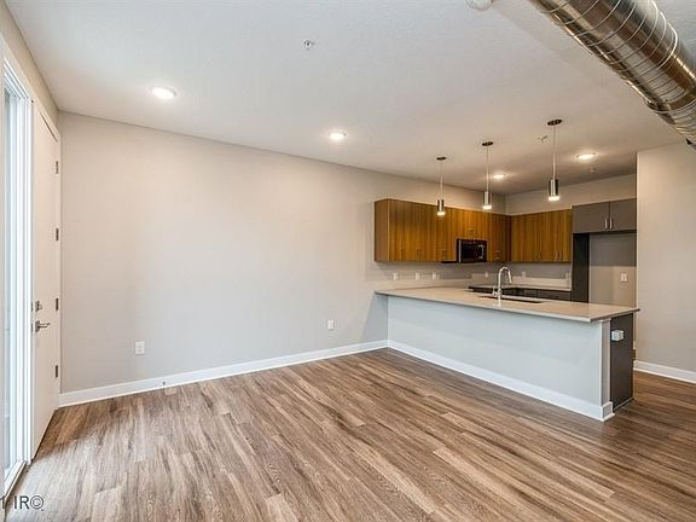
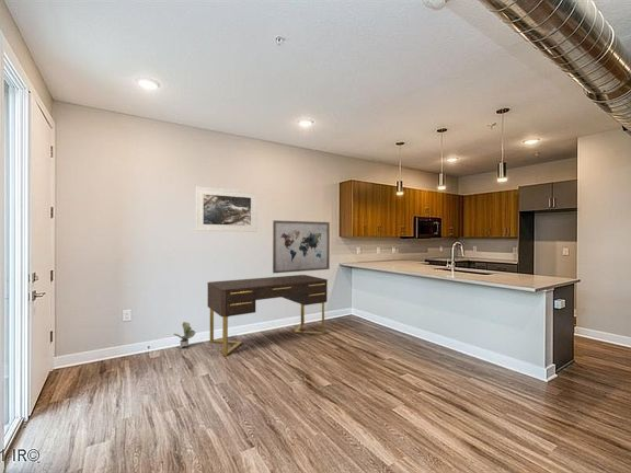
+ desk (269, 298)
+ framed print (228, 210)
+ wall art (302, 245)
+ potted plant (184, 336)
